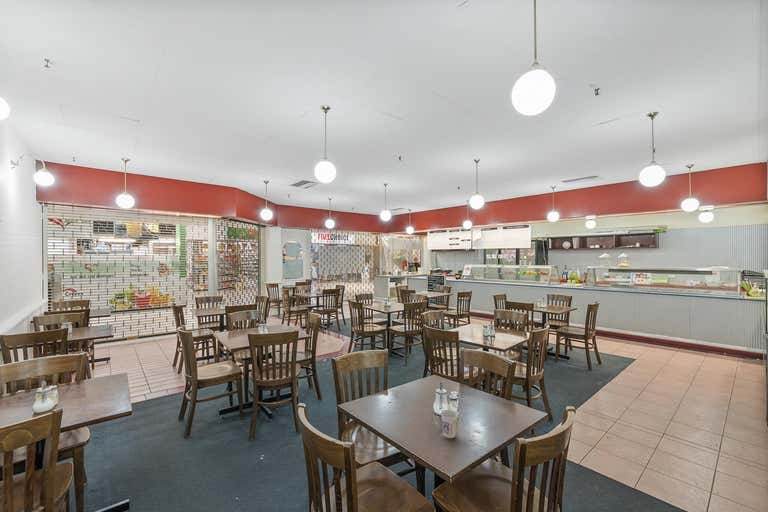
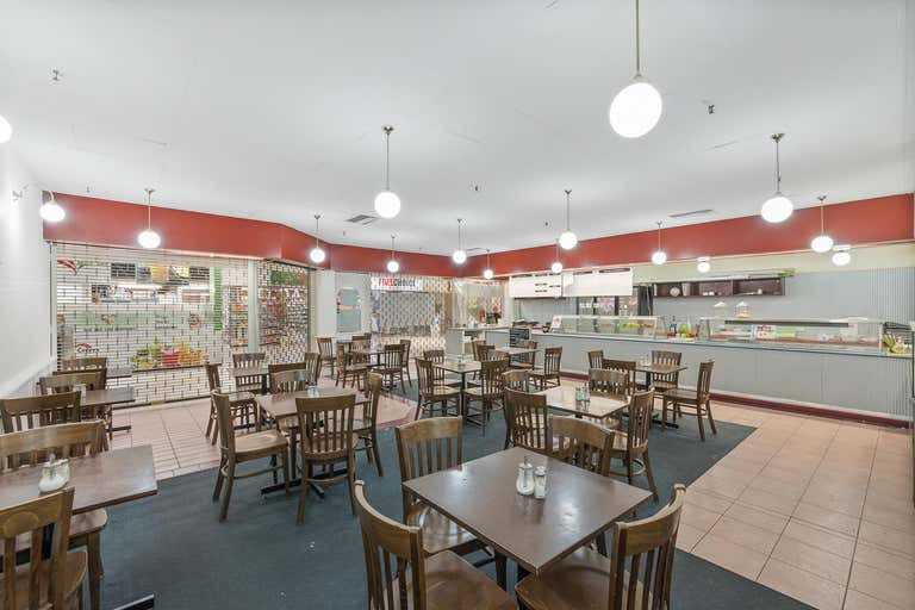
- cup (449, 424)
